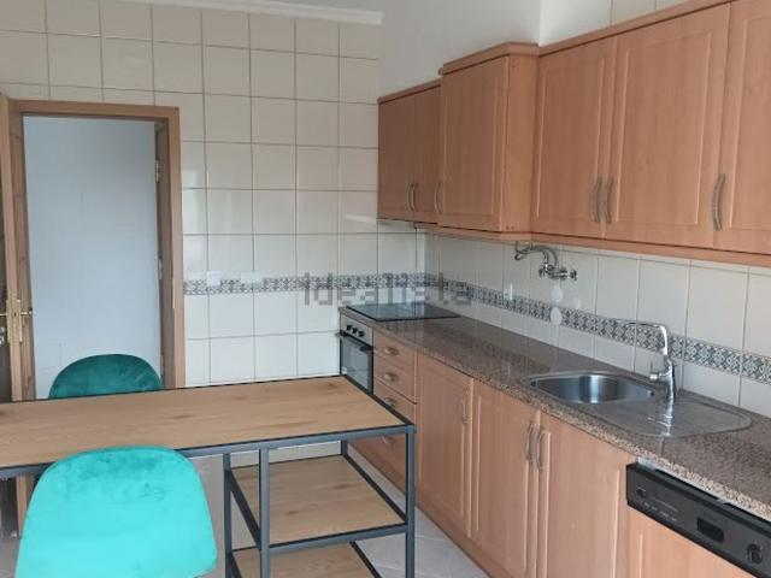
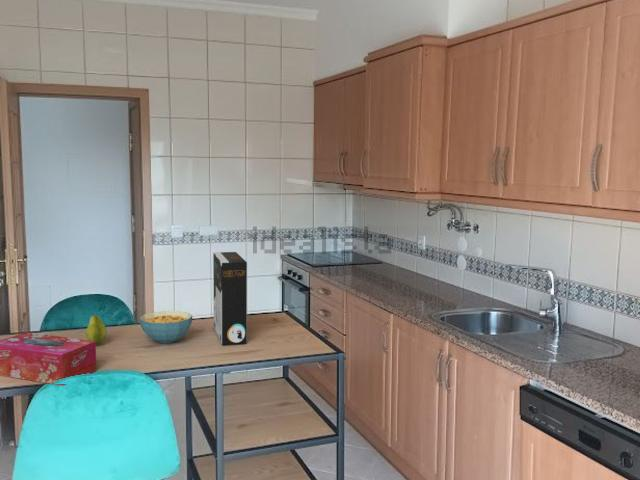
+ cereal box (229, 296)
+ cereal bowl (166, 329)
+ tissue box (43, 357)
+ fruit (96, 329)
